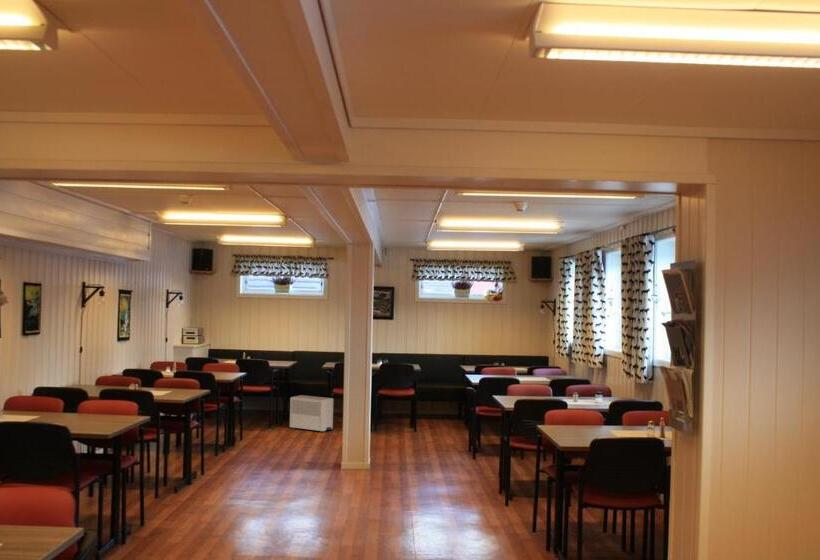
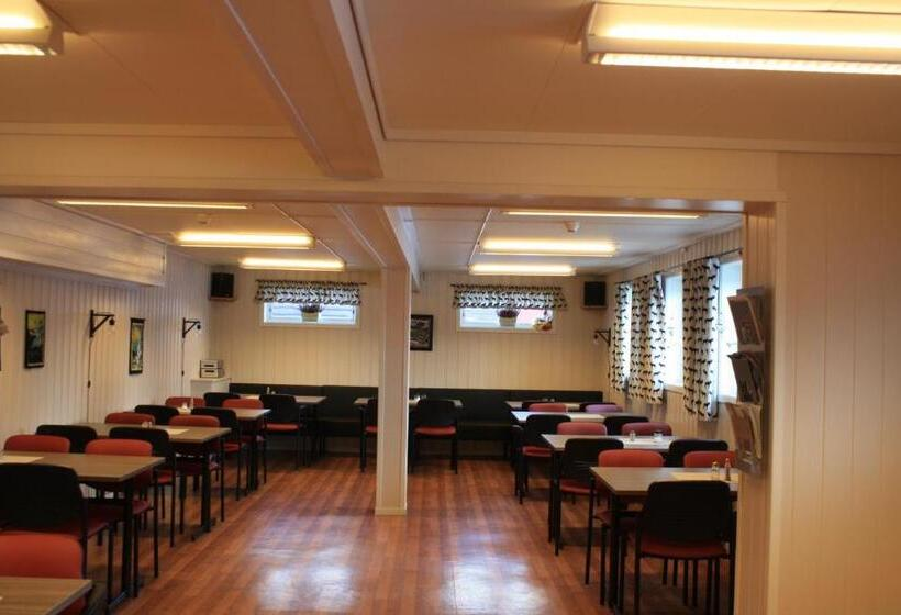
- air purifier (311, 413)
